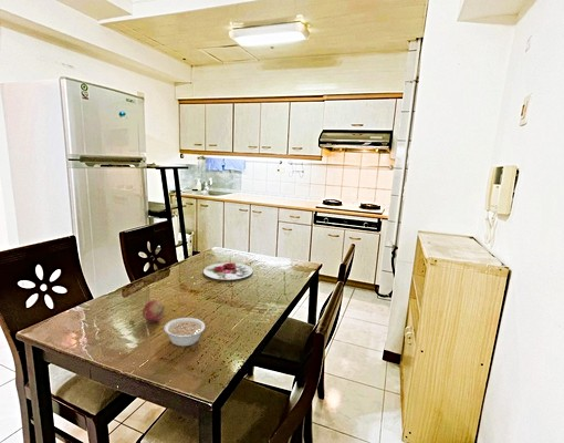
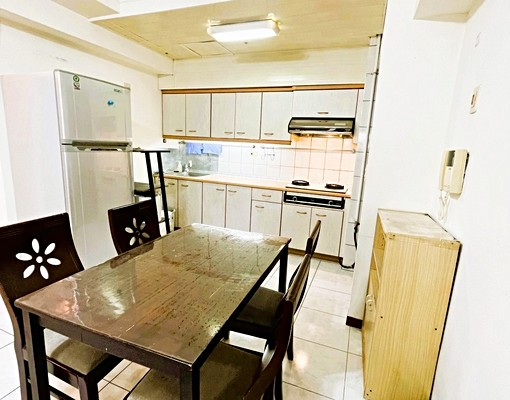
- plate (228, 270)
- legume (186, 331)
- fruit (154, 311)
